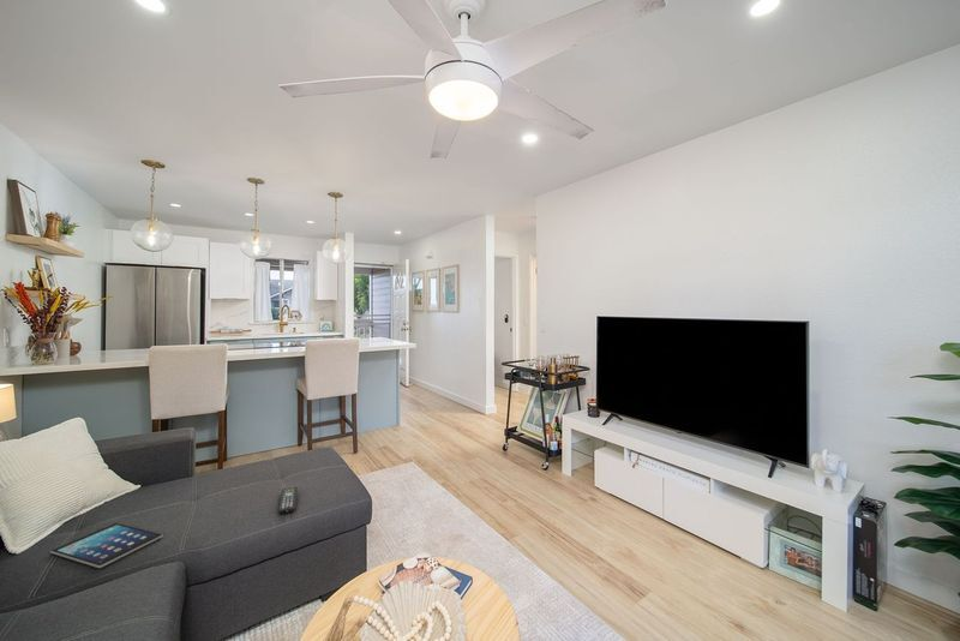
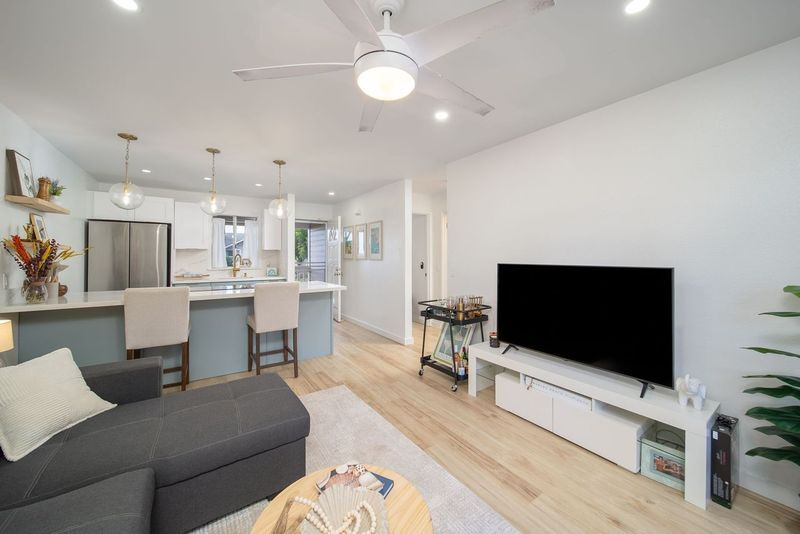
- tablet (108, 544)
- remote control (288, 498)
